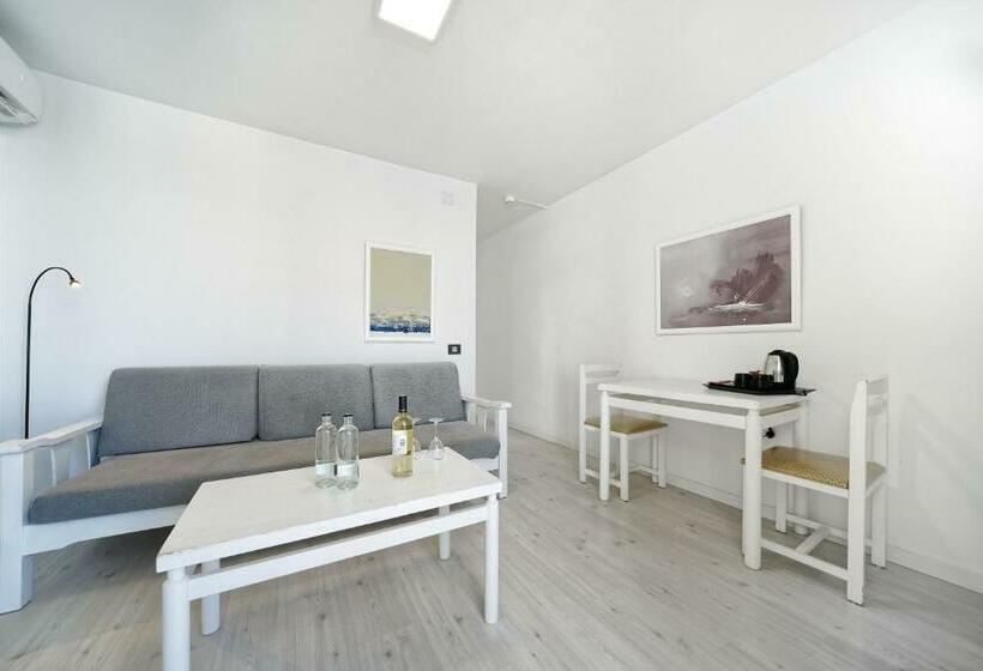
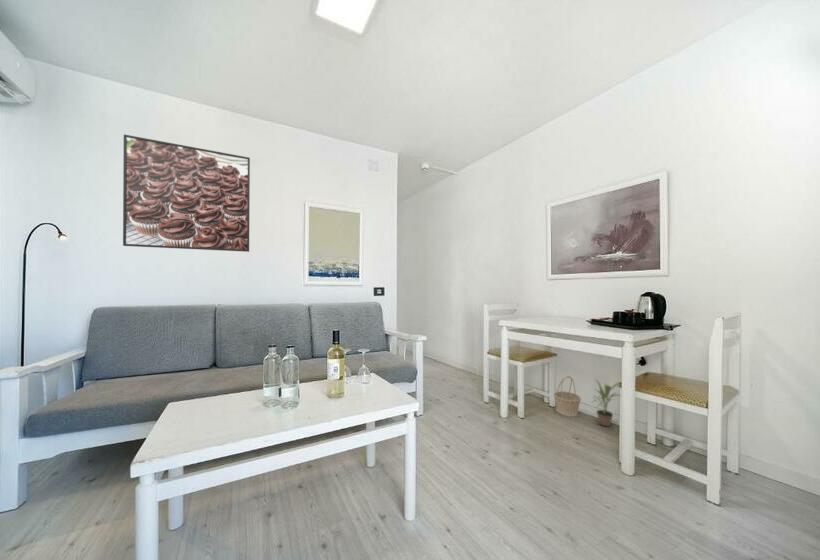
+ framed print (191, 198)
+ basket (567, 393)
+ potted plant (606, 402)
